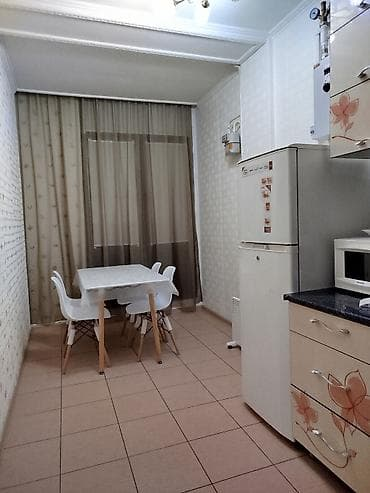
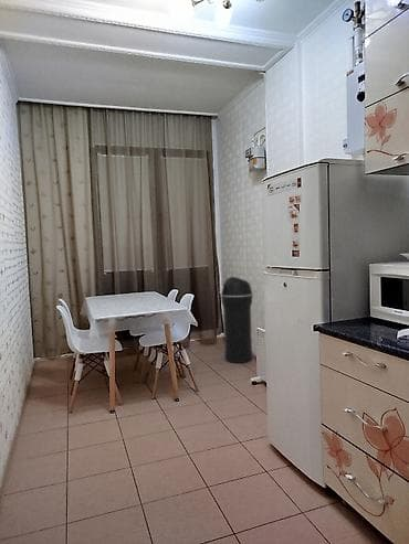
+ trash can (235, 318)
